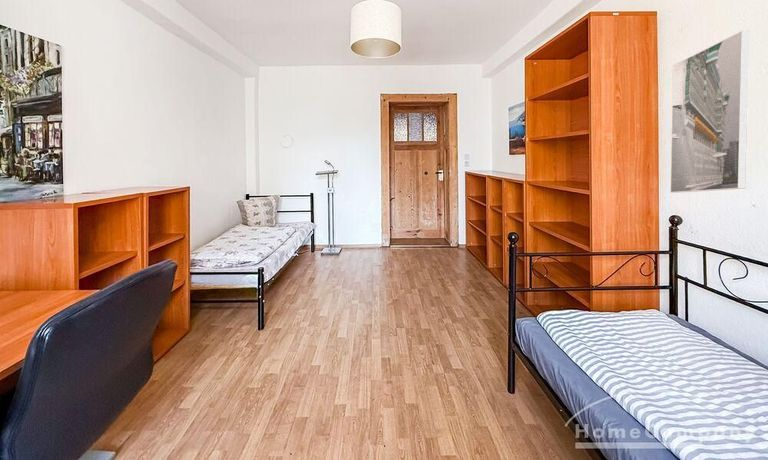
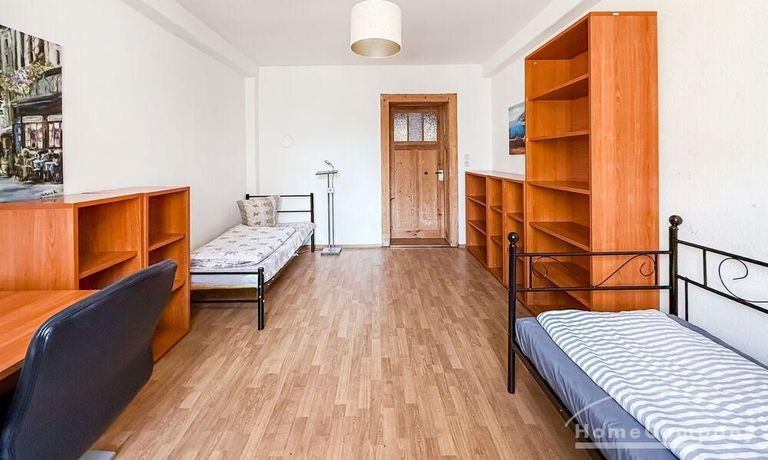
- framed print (705, 120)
